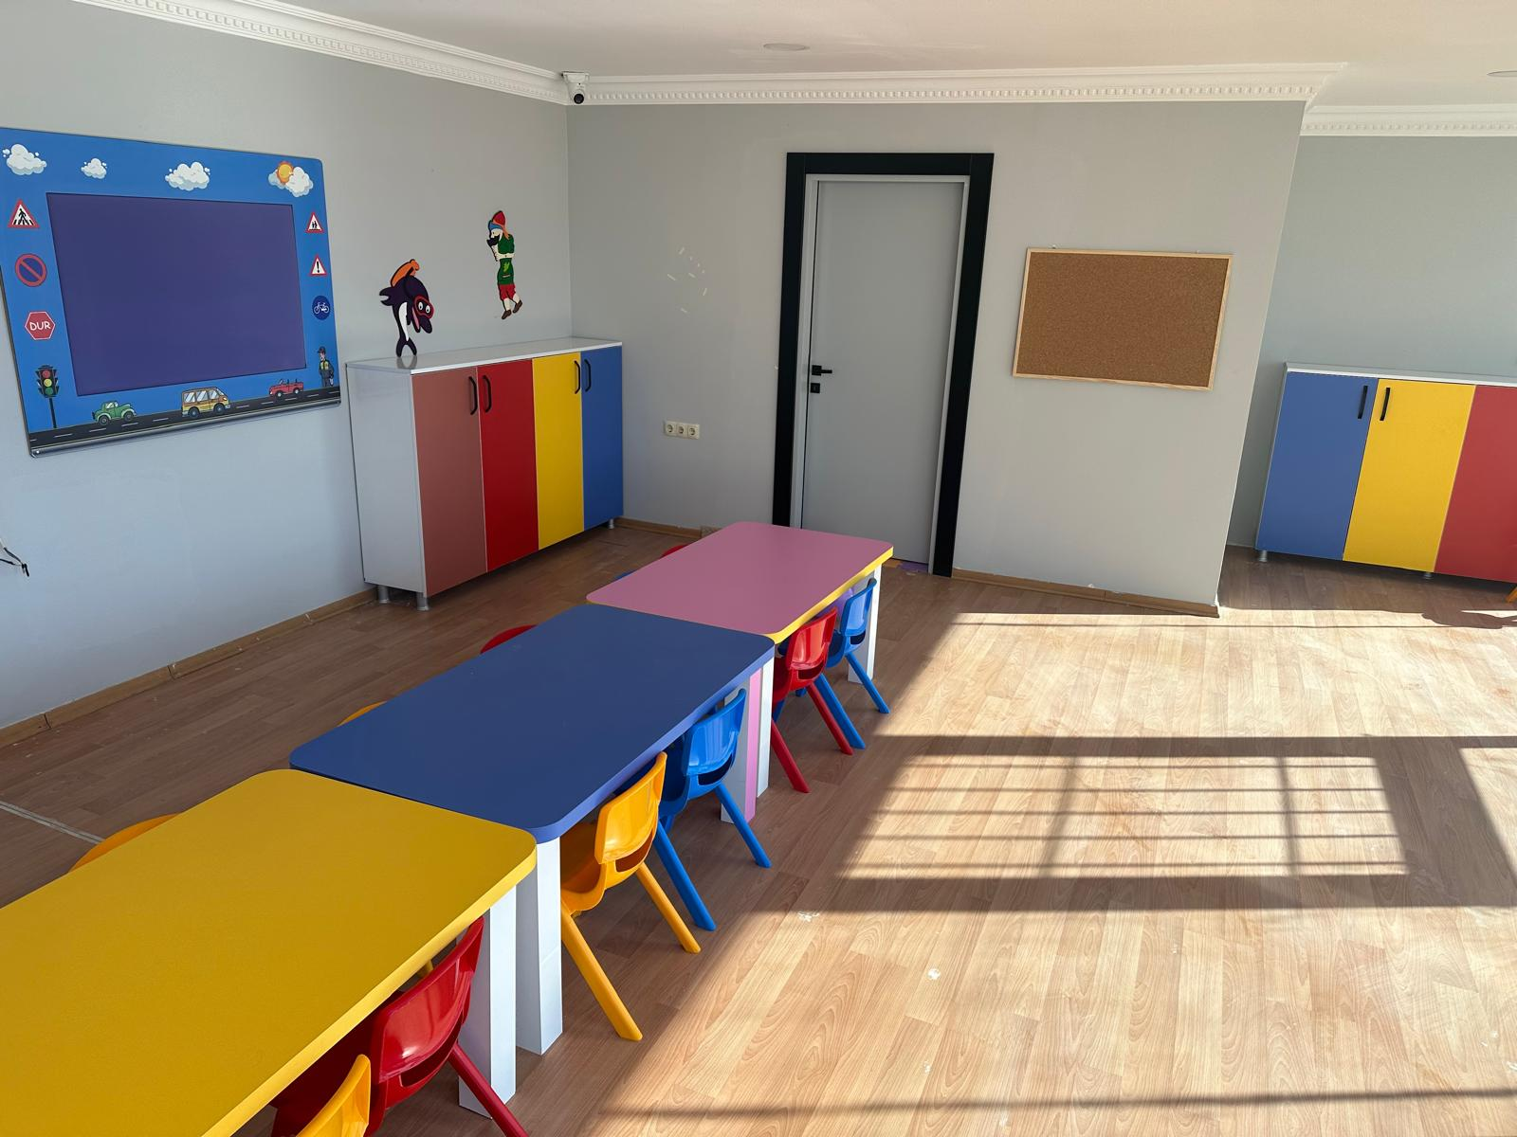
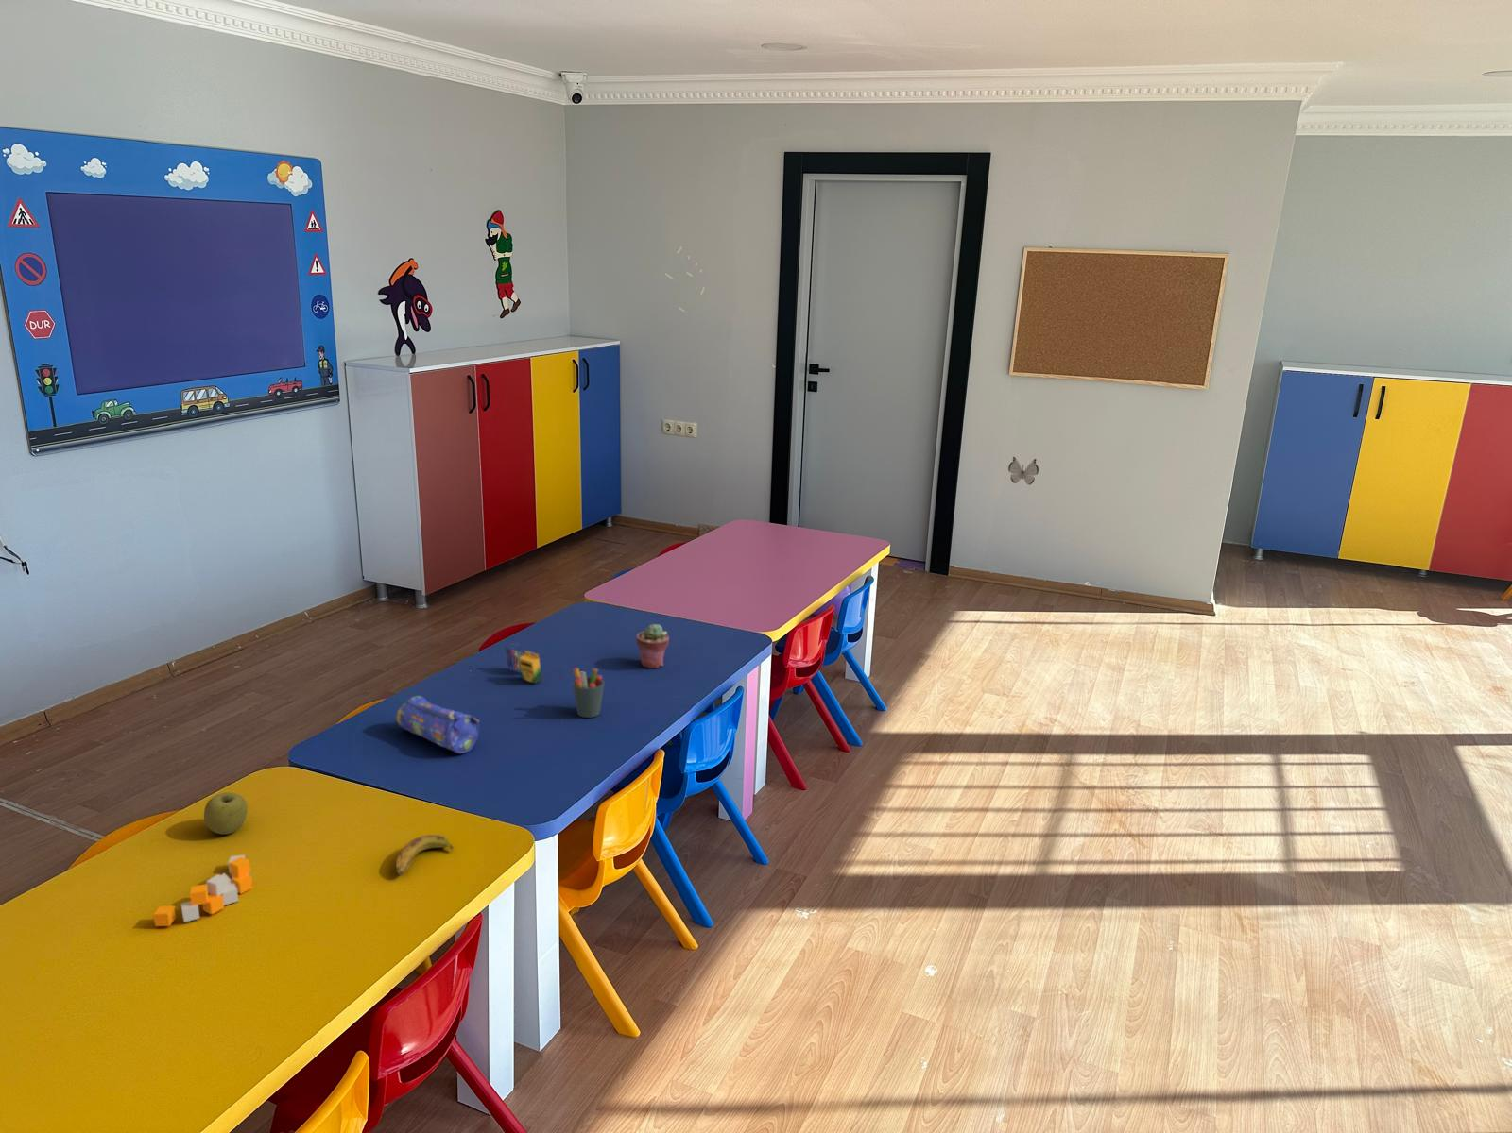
+ pen holder (588, 689)
+ toy blocks (211, 885)
+ banana (419, 852)
+ decorative butterfly (1023, 471)
+ pencil case (438, 722)
+ potted succulent (652, 644)
+ crayon (524, 662)
+ apple (226, 813)
